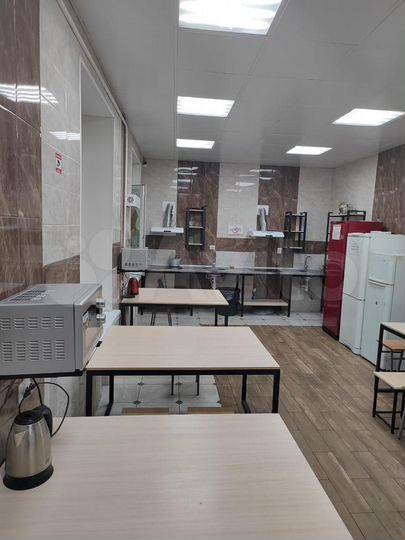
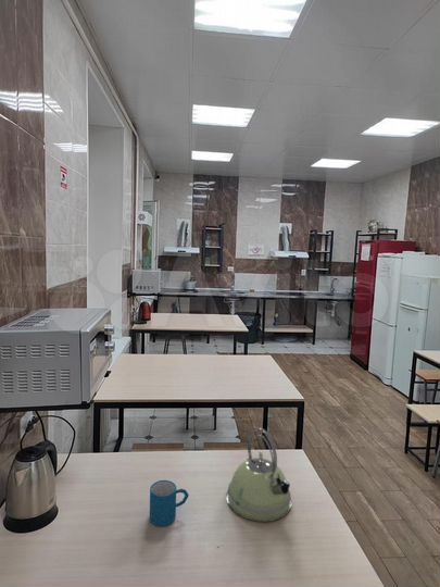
+ kettle (263, 466)
+ mug (168, 501)
